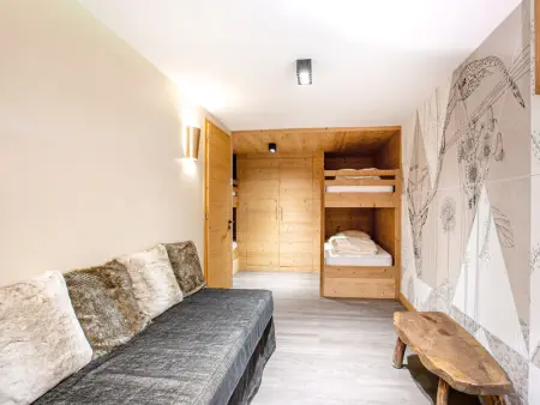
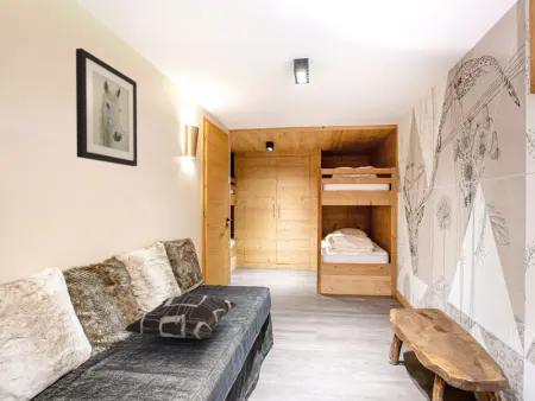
+ decorative pillow (185, 313)
+ wall art (109, 114)
